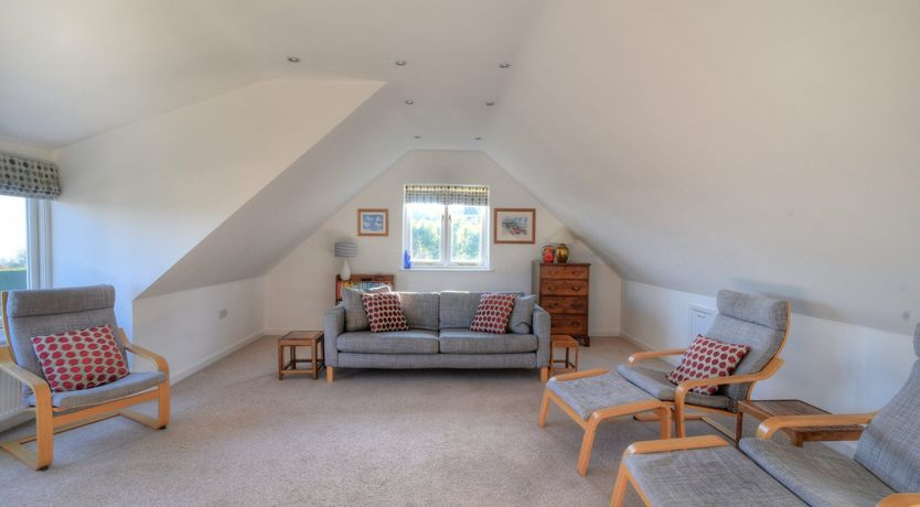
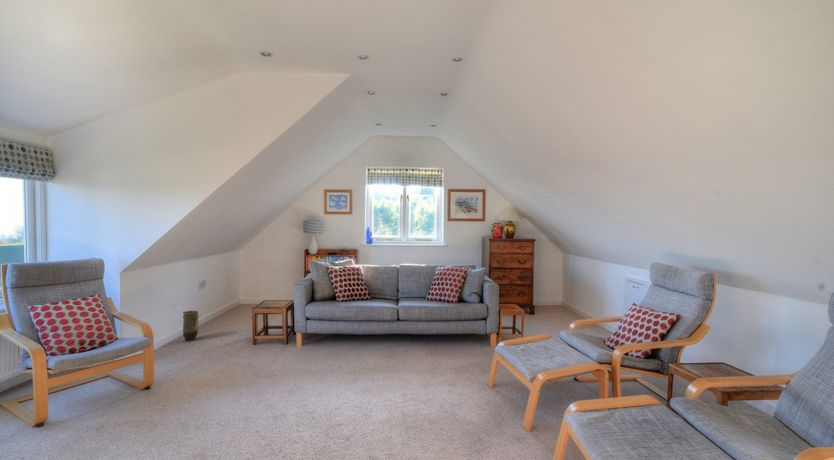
+ vase (190, 325)
